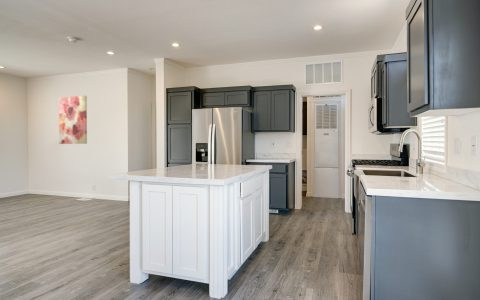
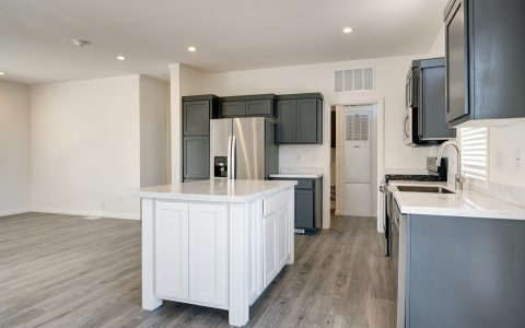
- wall art (72, 120)
